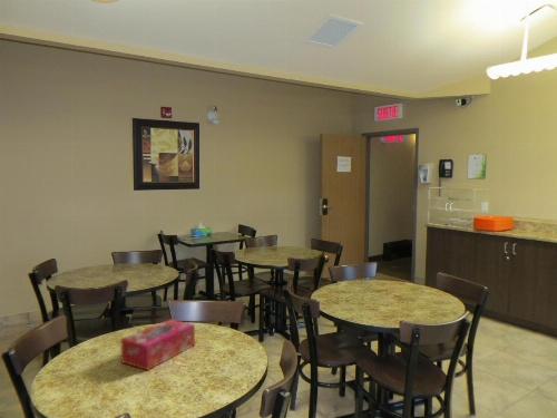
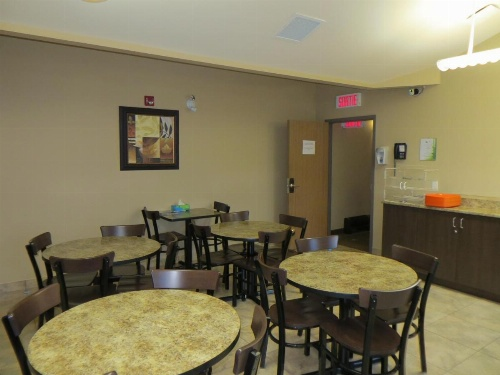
- tissue box (159, 342)
